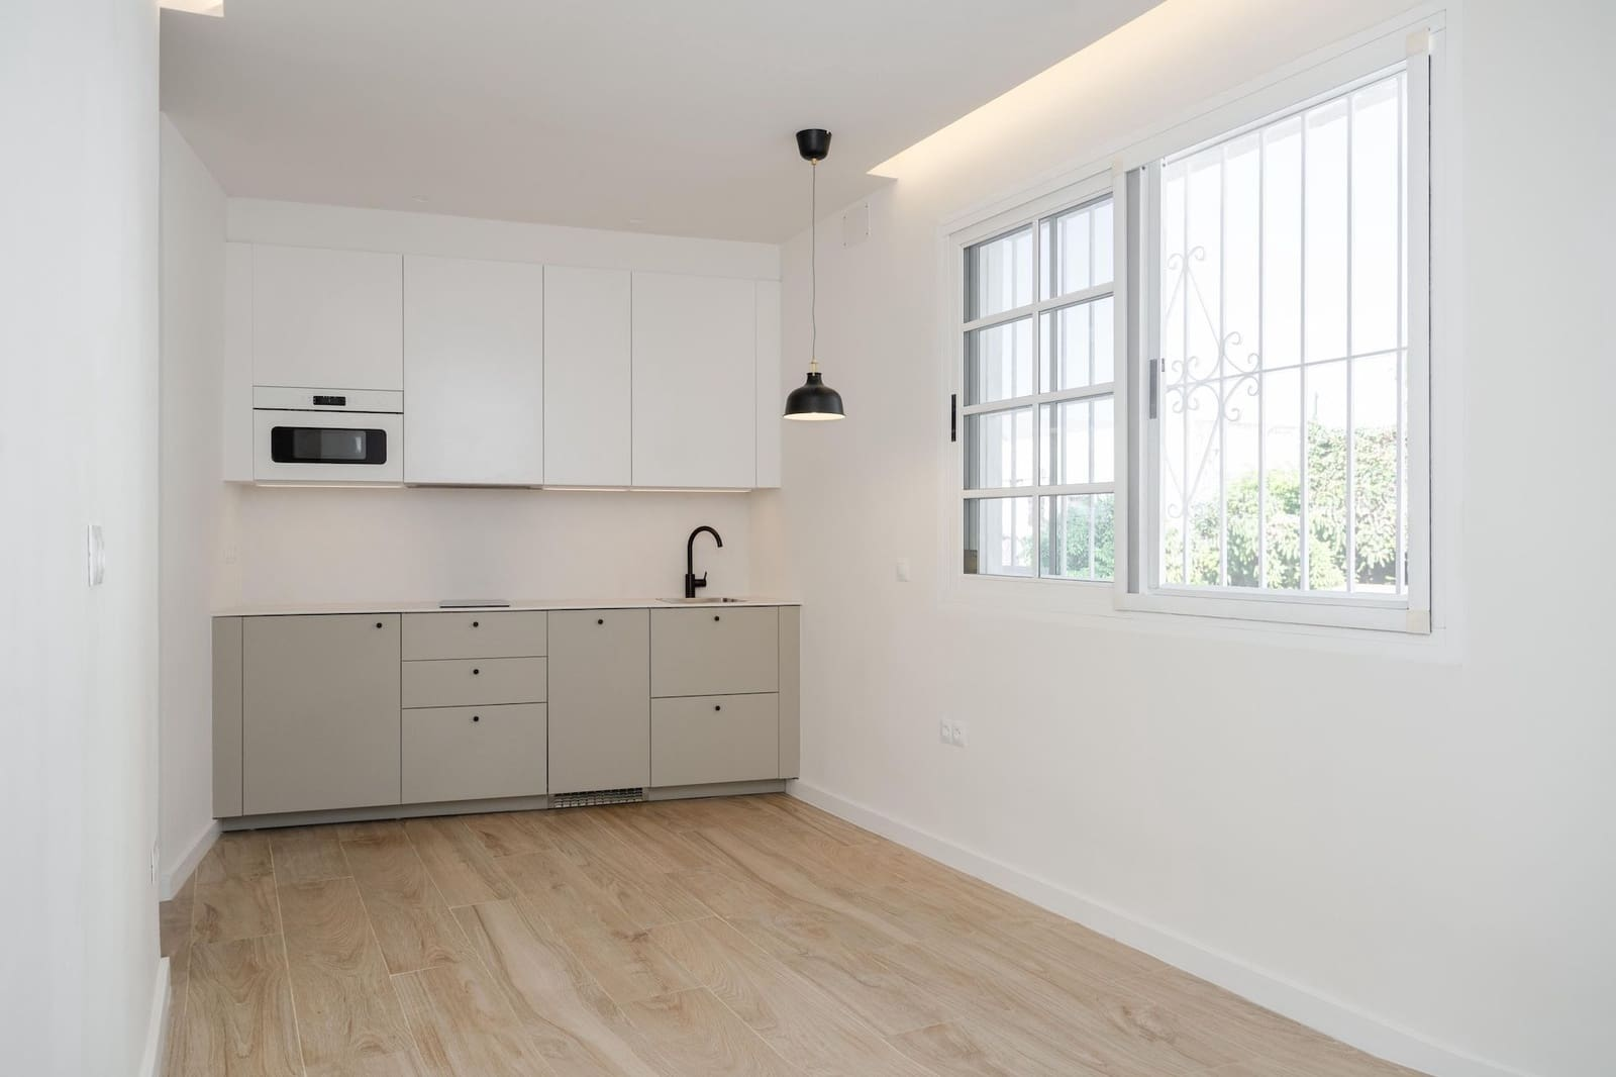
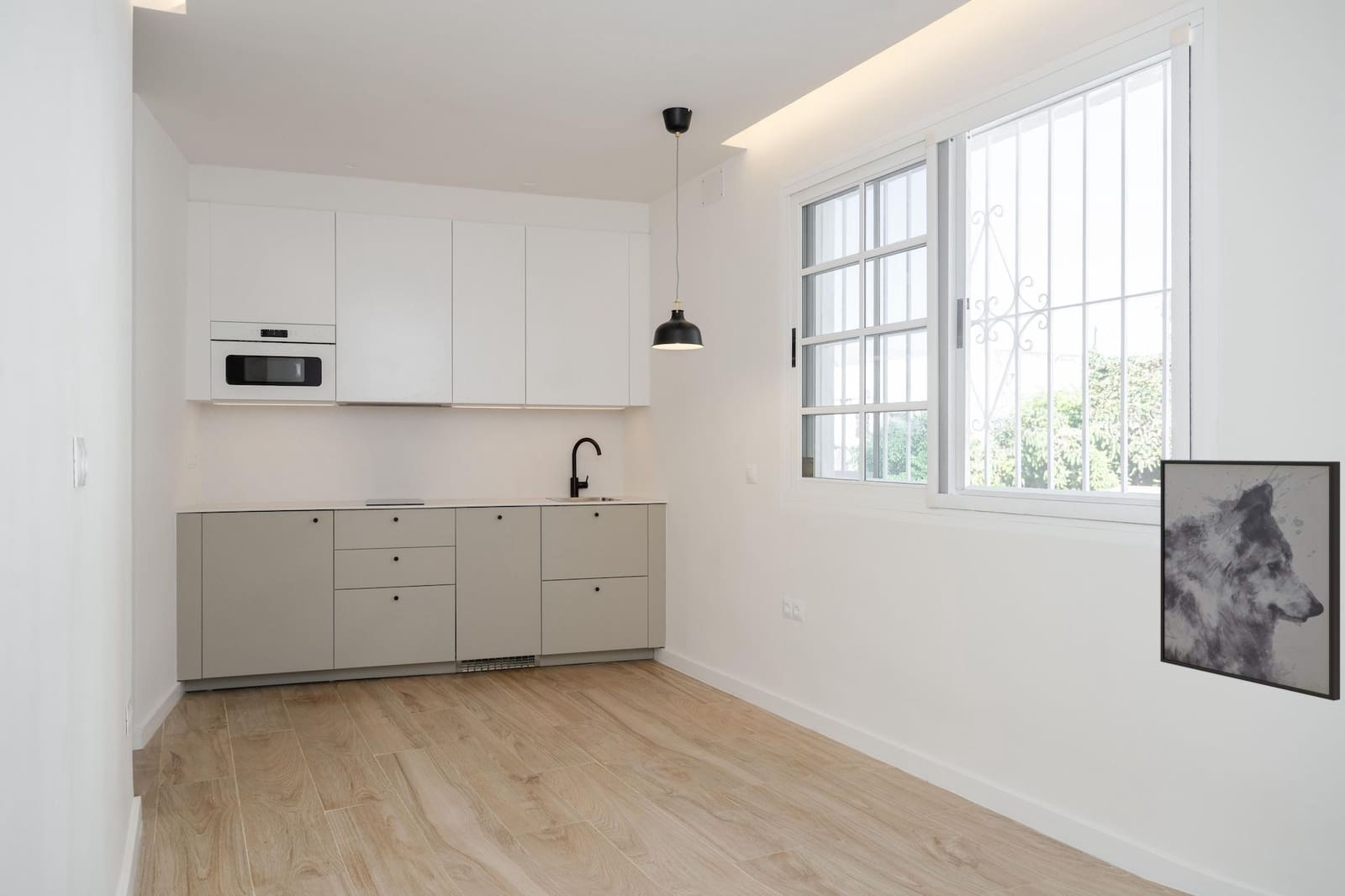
+ wall art (1242, 569)
